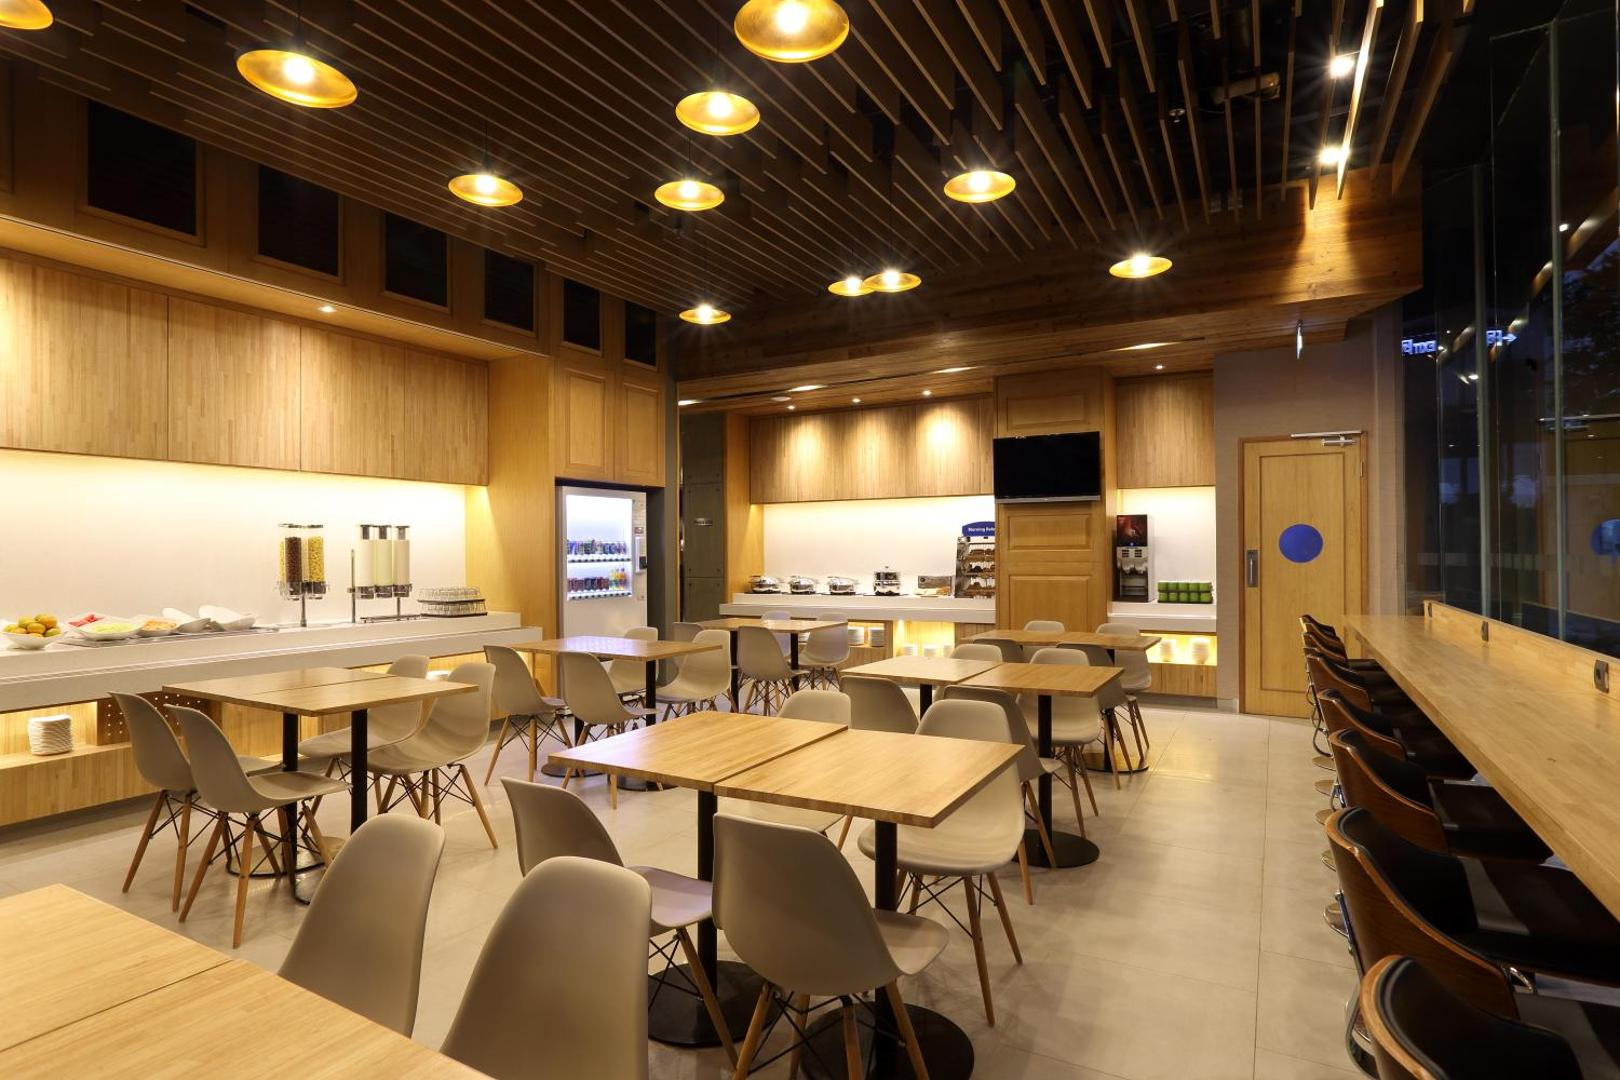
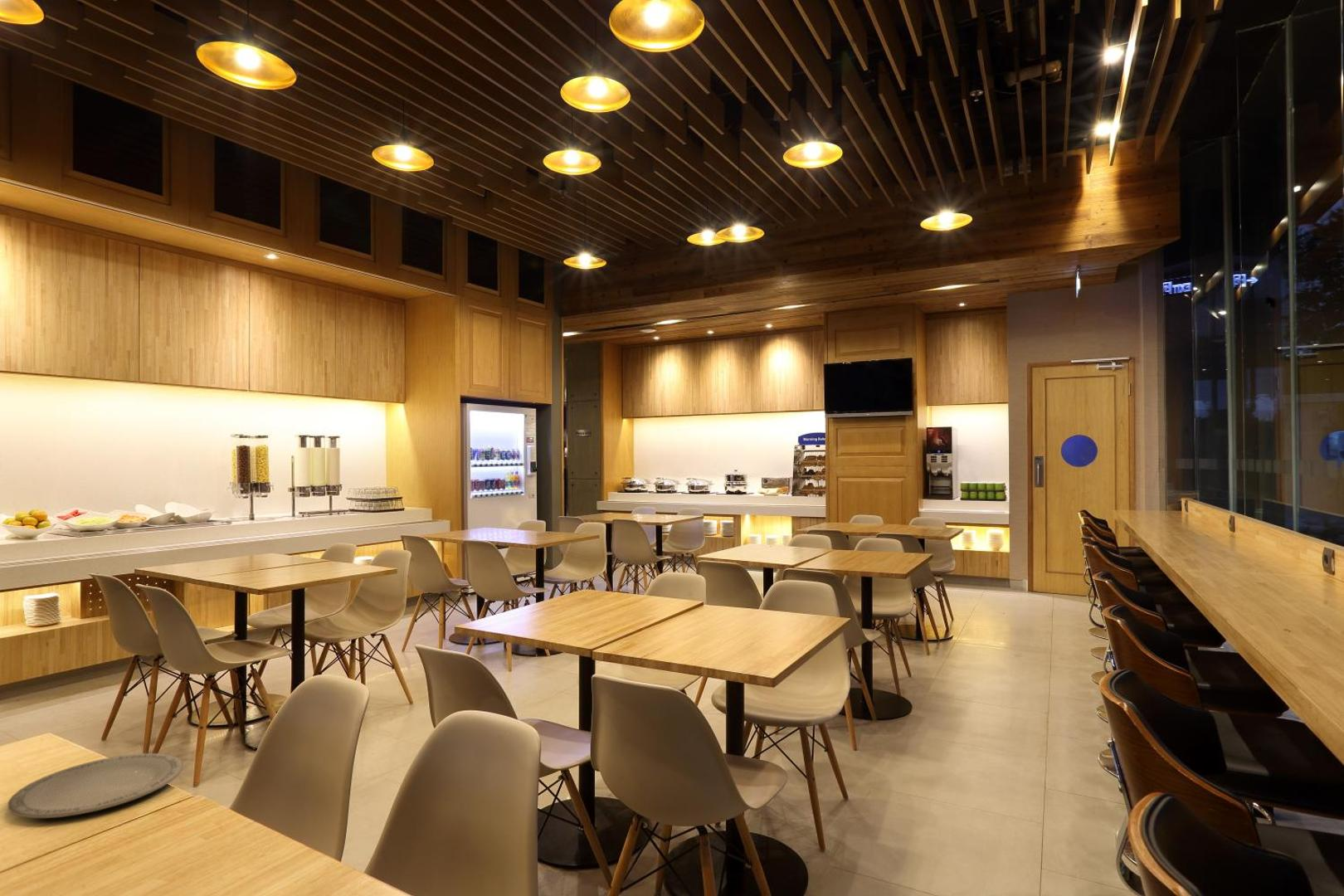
+ plate (100, 785)
